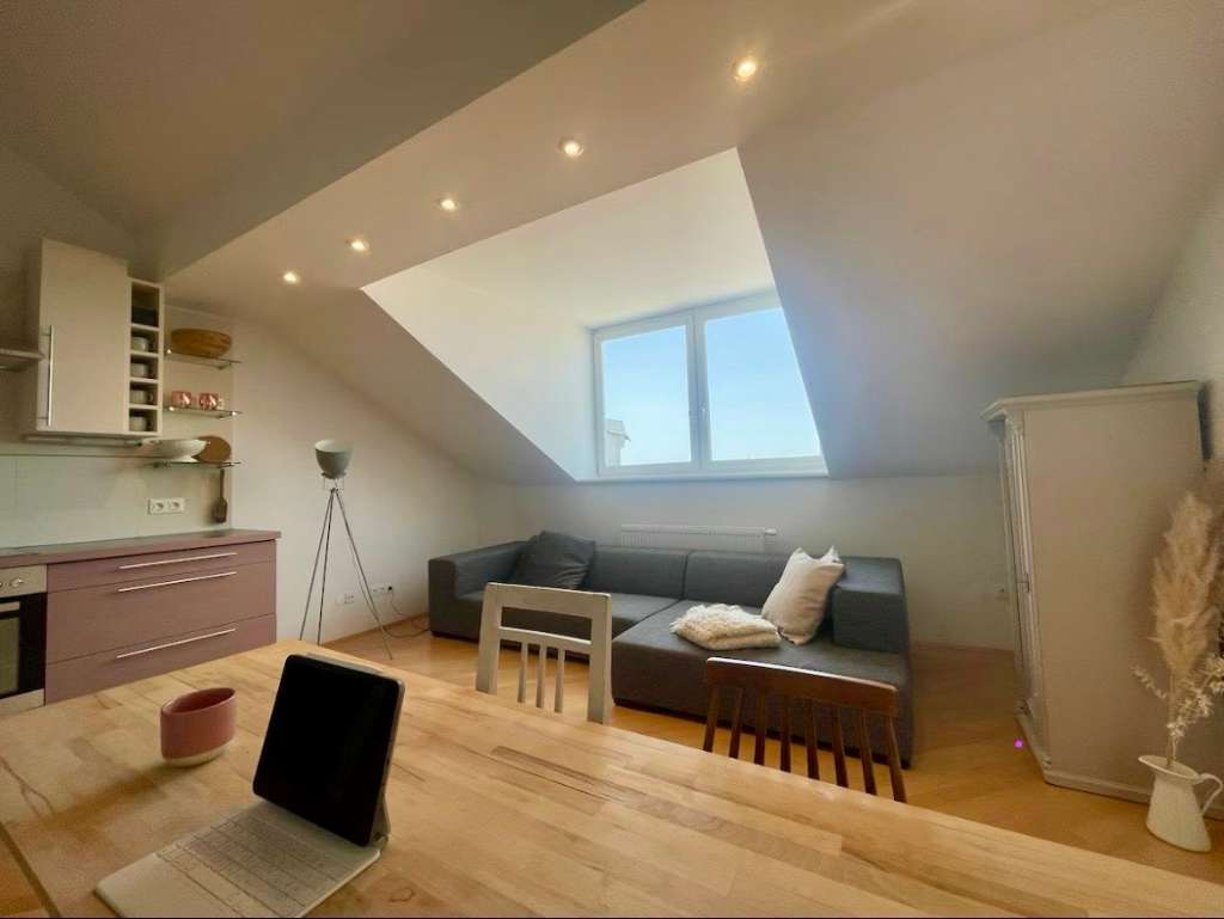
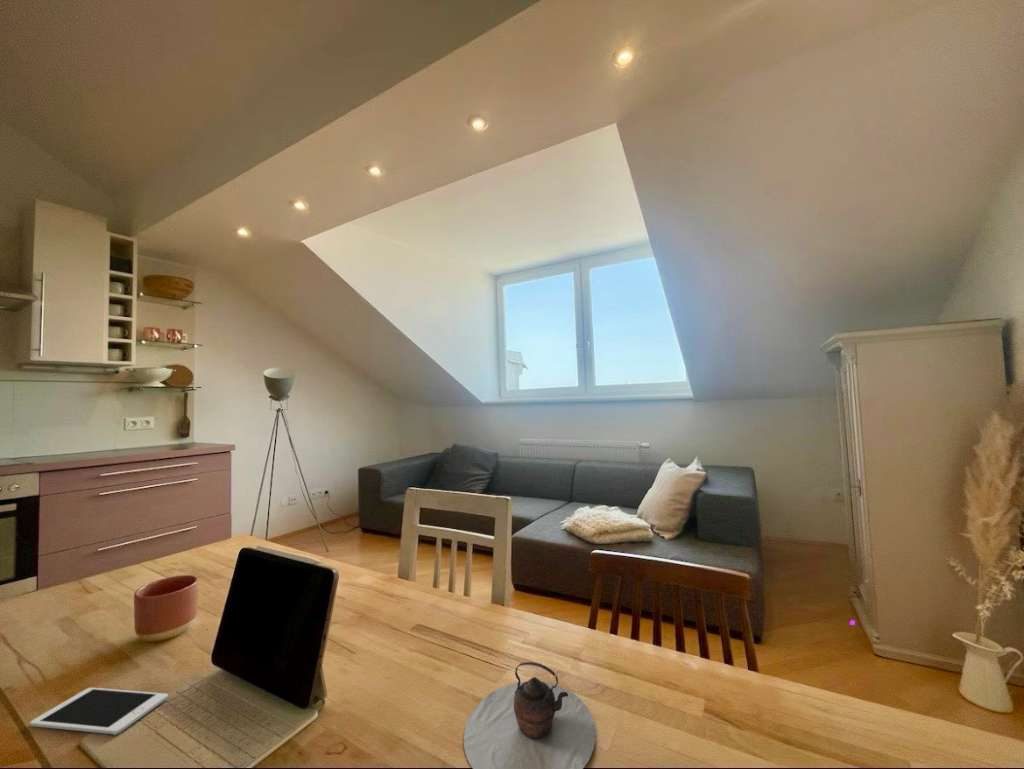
+ cell phone (101, 709)
+ teapot (528, 697)
